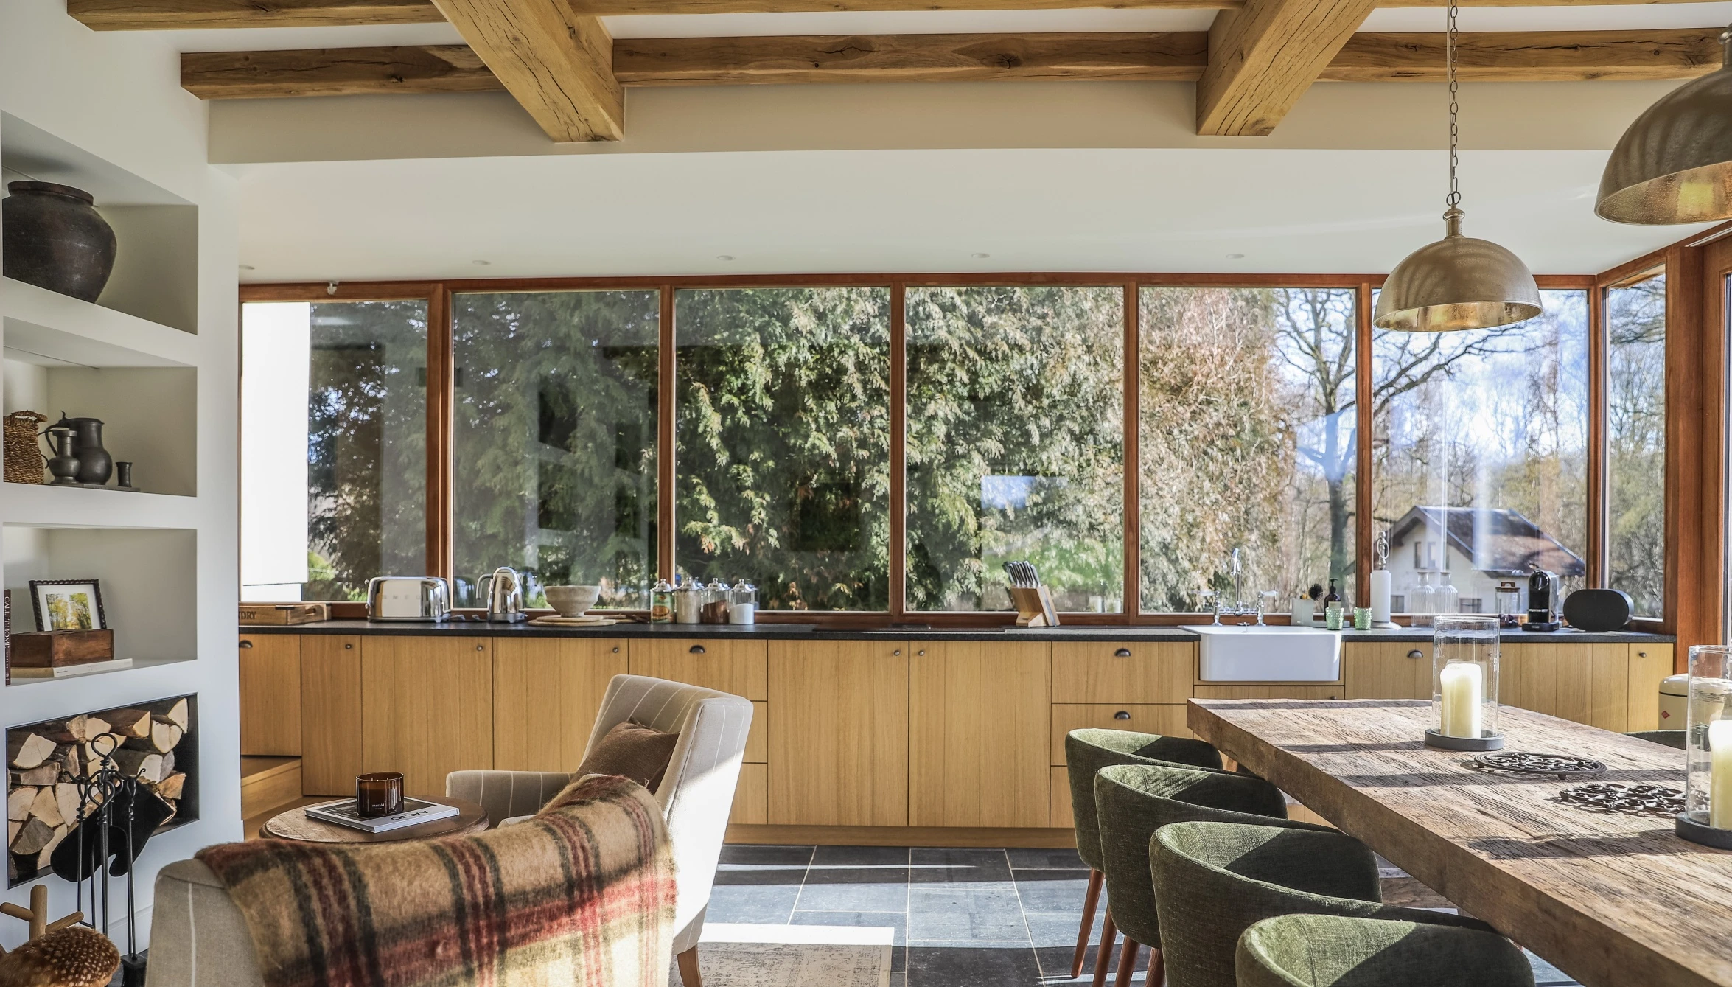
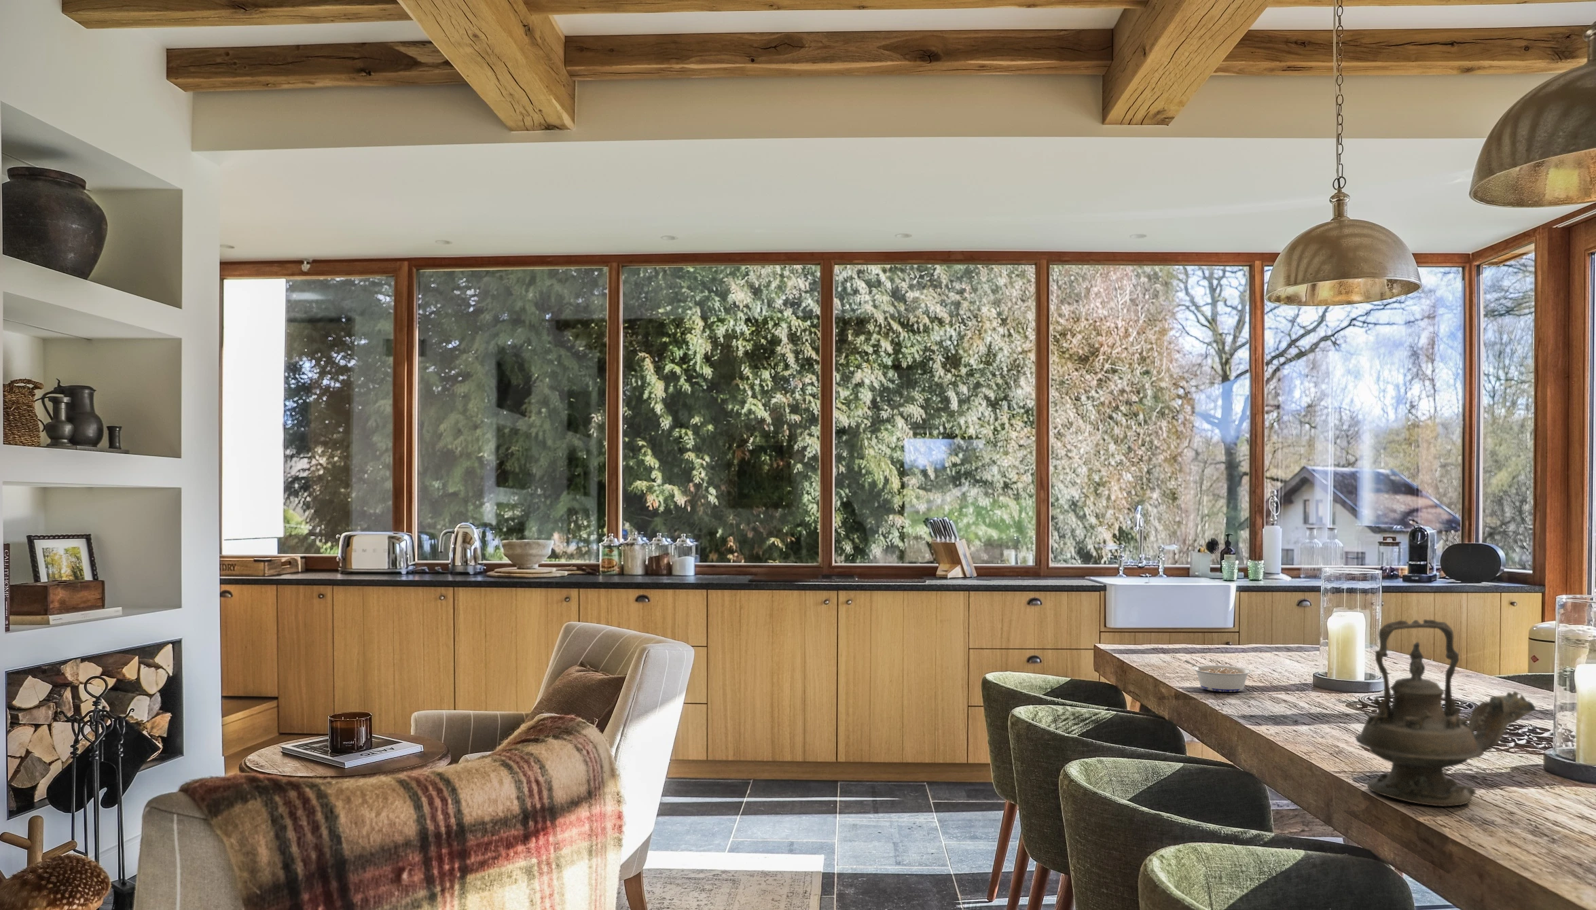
+ legume (1219, 676)
+ teapot (1449, 706)
